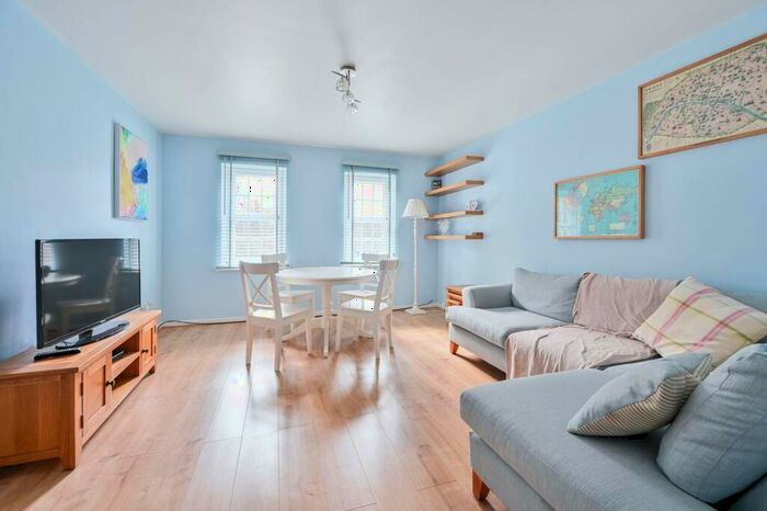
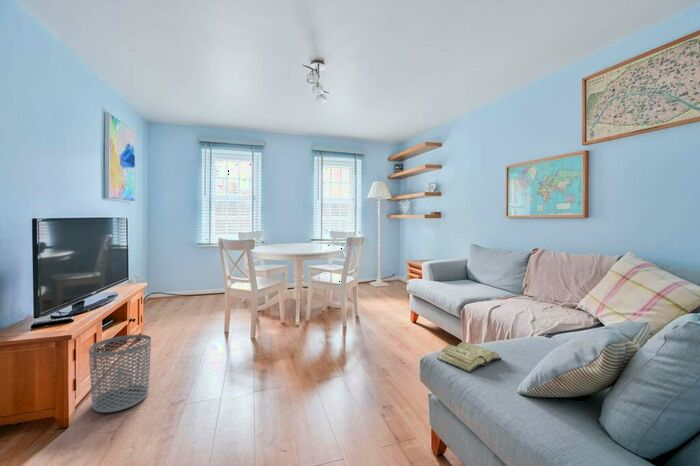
+ diary (469, 353)
+ waste bin (121, 372)
